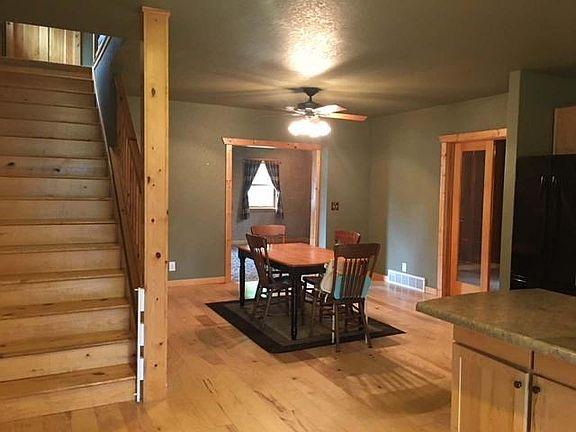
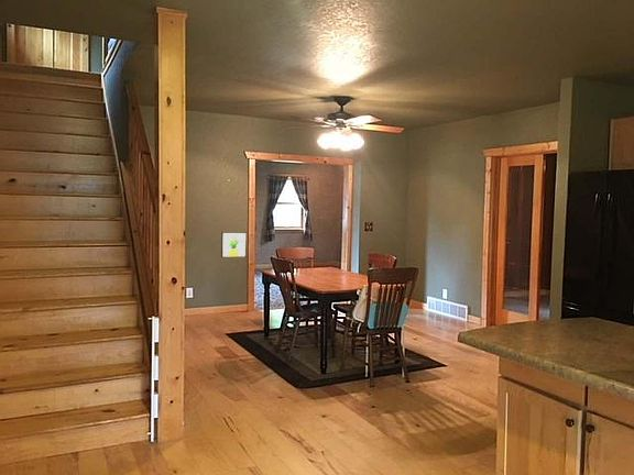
+ wall art (233, 244)
